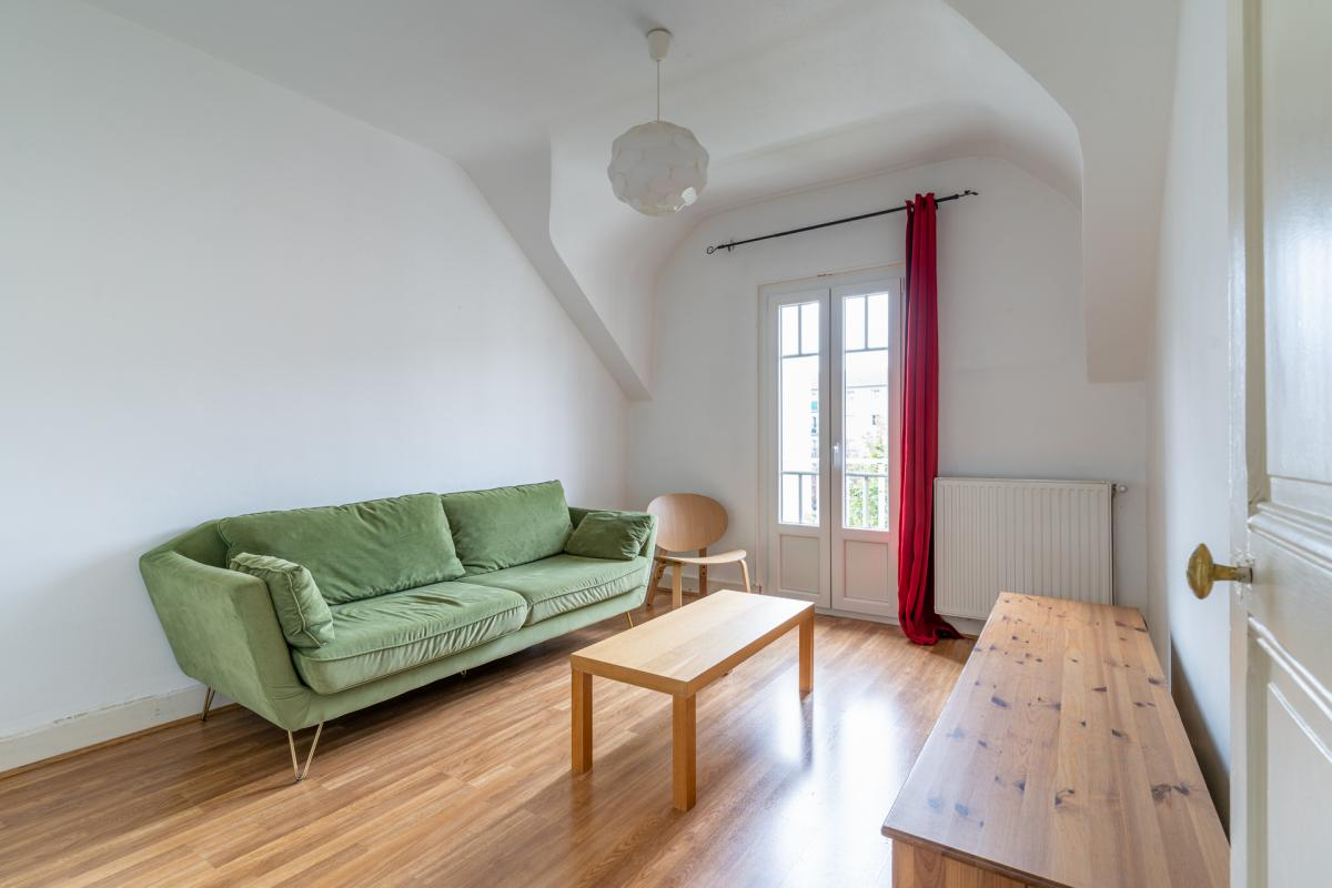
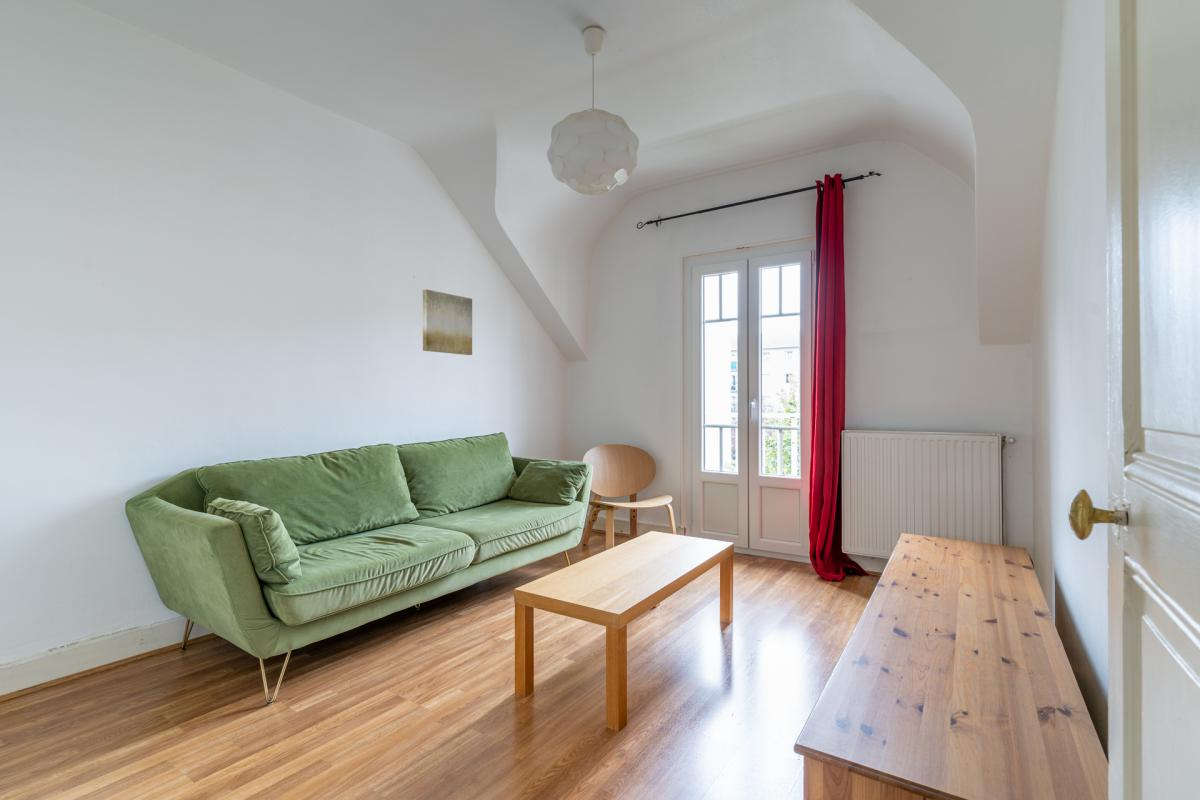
+ wall art (448, 323)
